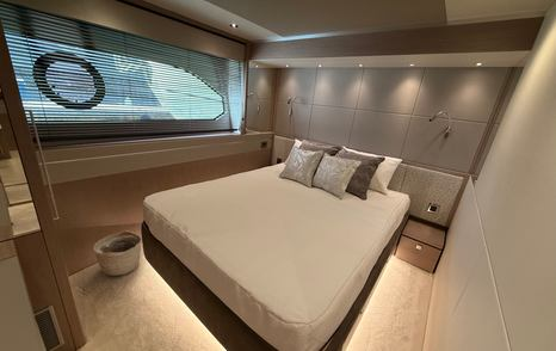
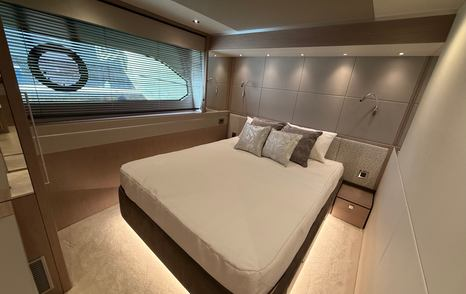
- basket (119, 252)
